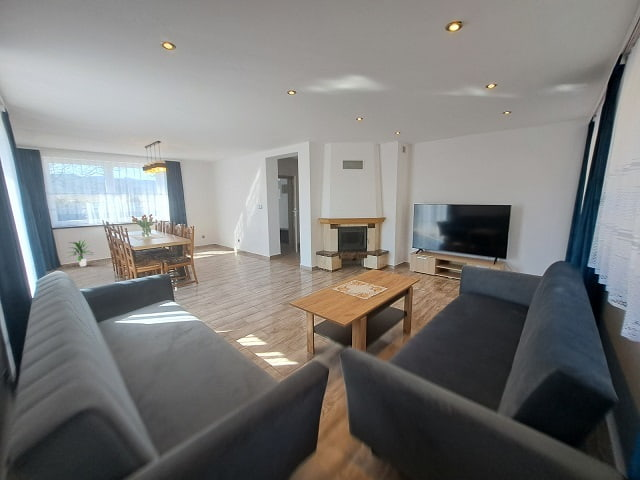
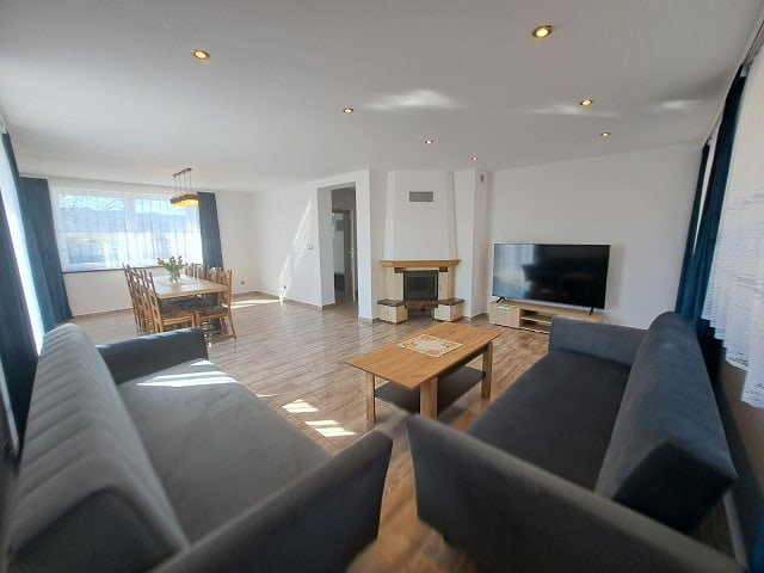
- indoor plant (80, 253)
